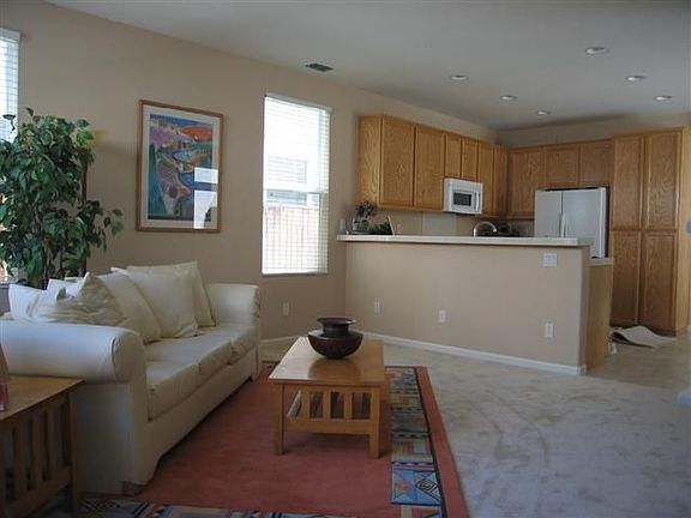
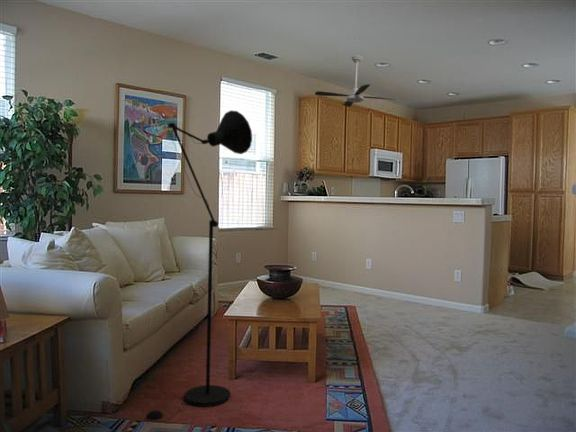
+ floor lamp (209, 254)
+ ceiling fan (355, 78)
